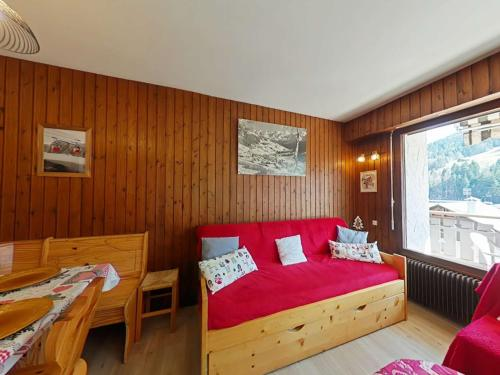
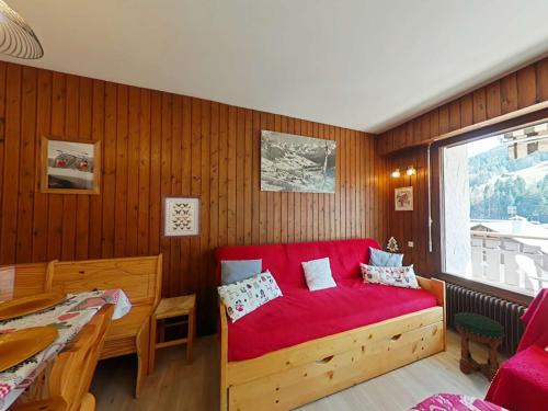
+ stool (479, 341)
+ wall art (182, 216)
